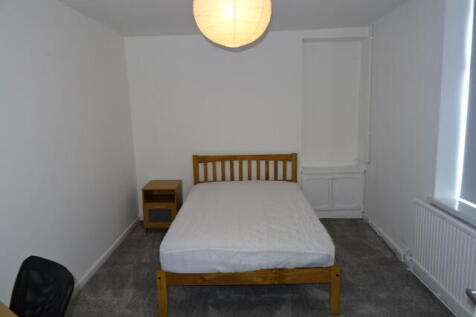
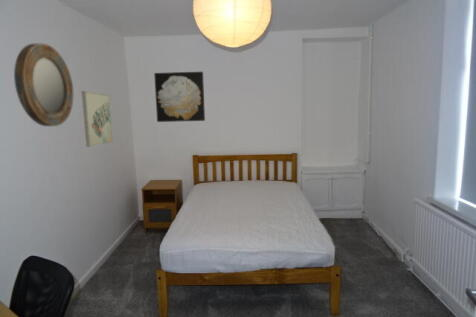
+ wall art (179, 97)
+ wall art (98, 119)
+ home mirror (47, 86)
